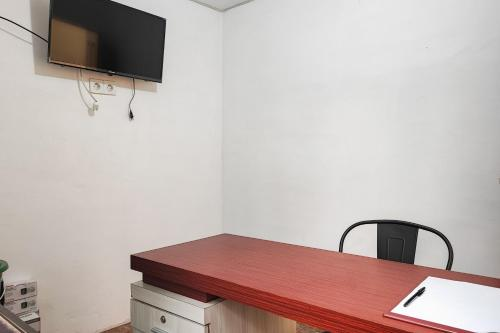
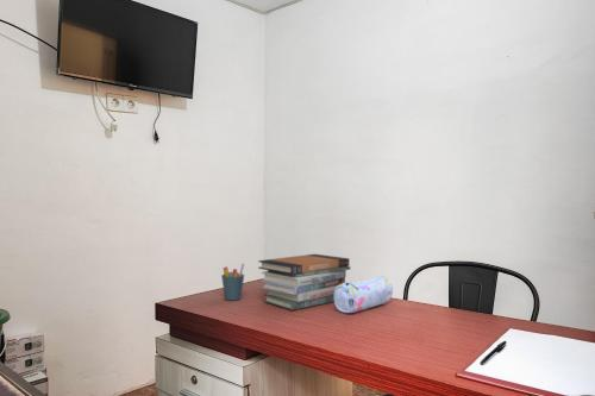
+ pen holder (232, 281)
+ book stack (305, 279)
+ pencil case (363, 293)
